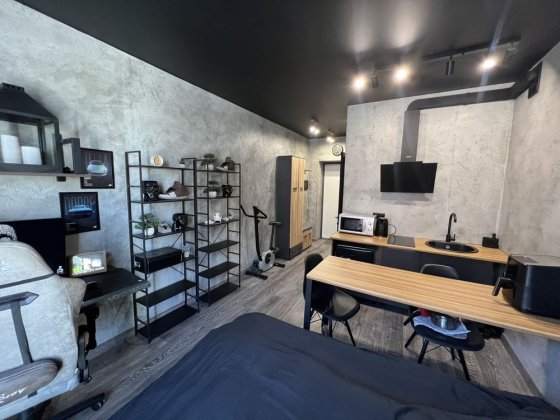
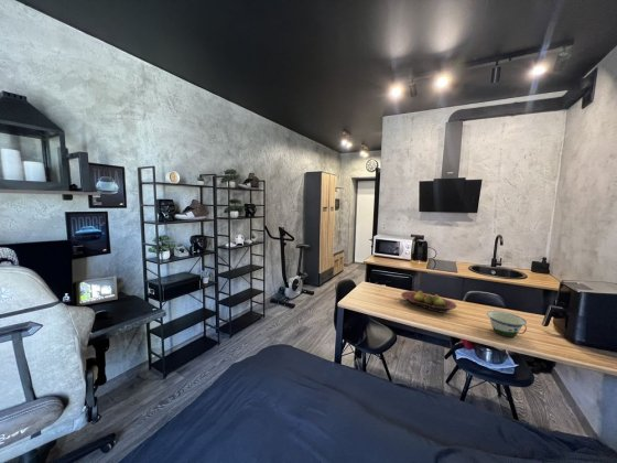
+ bowl (506, 325)
+ fruit bowl (426, 299)
